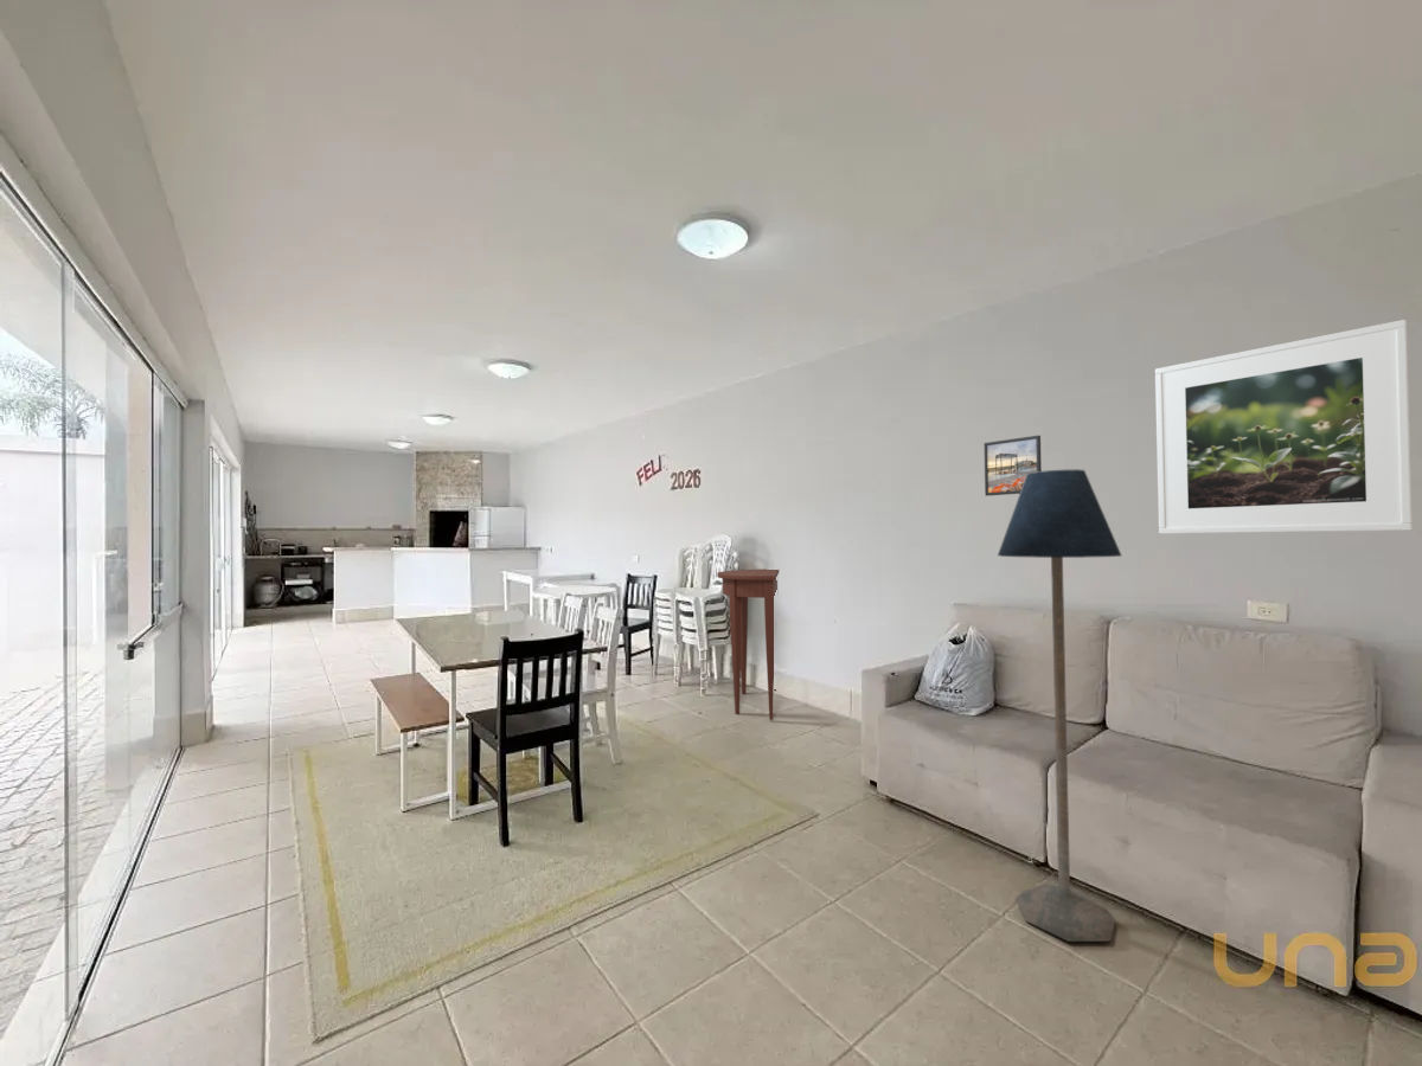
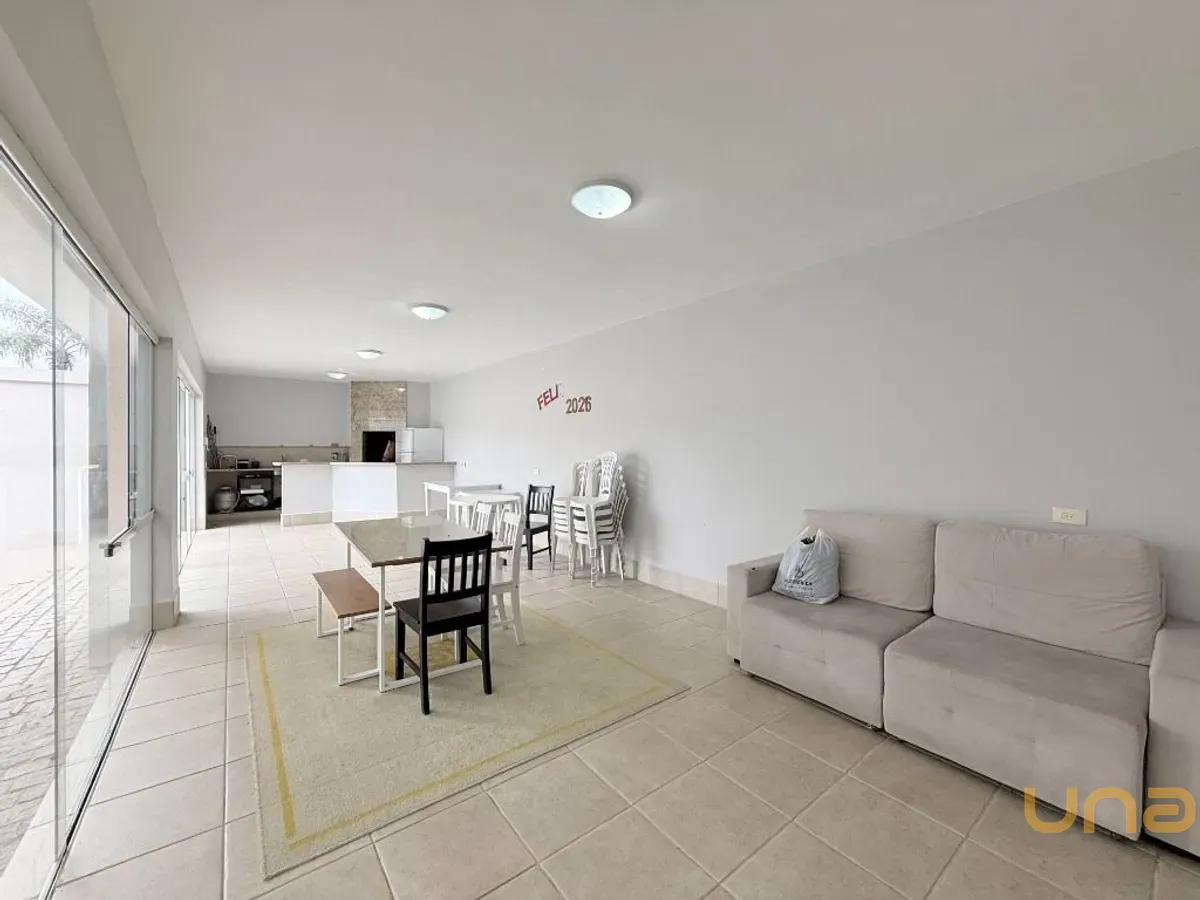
- console table (766, 637)
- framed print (1268, 439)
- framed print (1011, 467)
- floor lamp (1061, 692)
